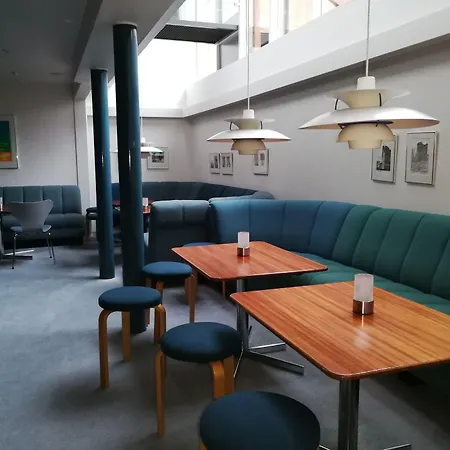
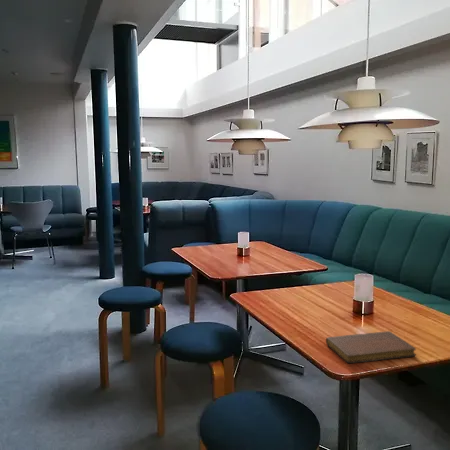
+ notebook (369, 345)
